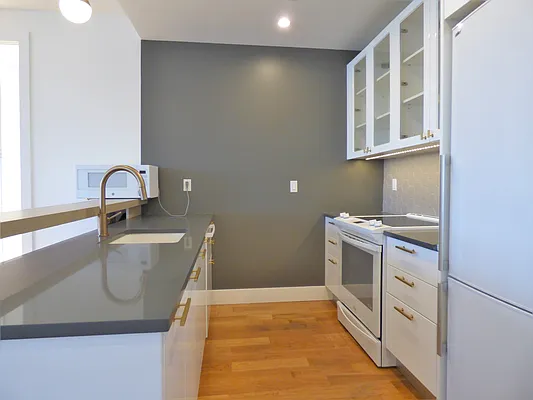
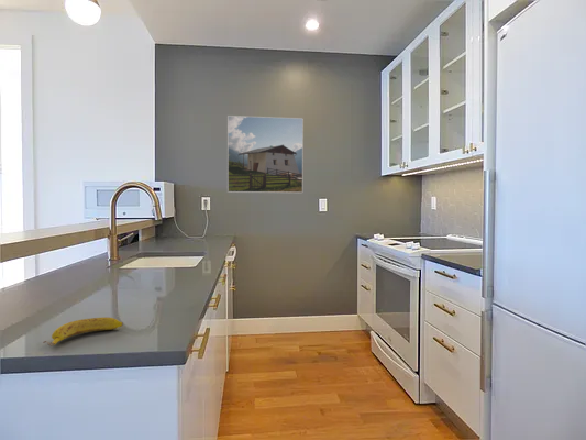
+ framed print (265, 154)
+ banana (85, 329)
